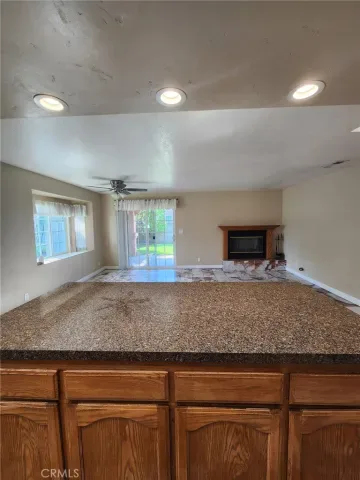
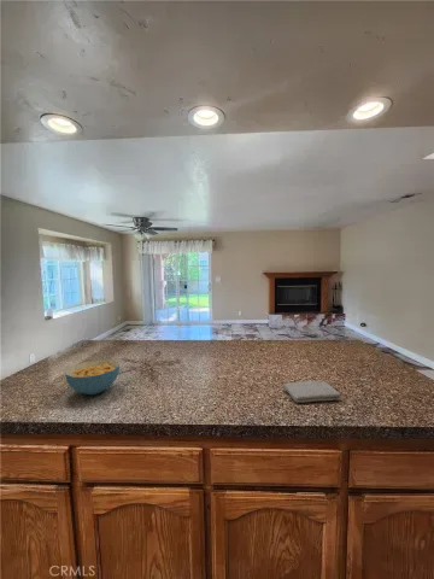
+ cereal bowl (93, 379)
+ washcloth (311, 391)
